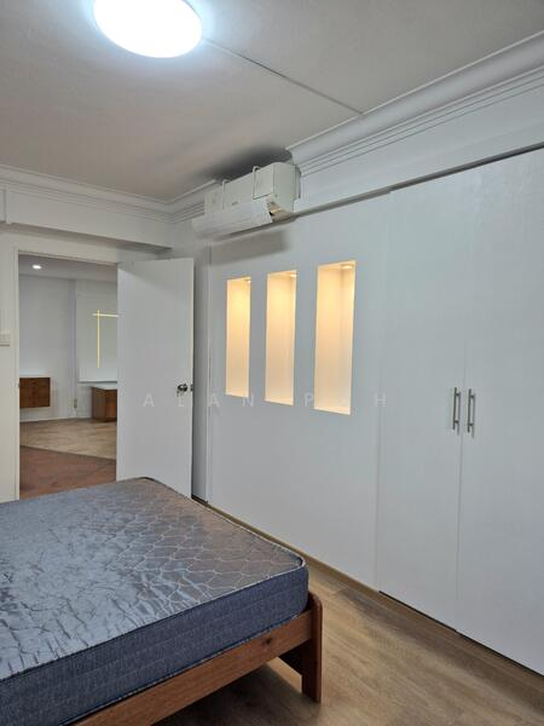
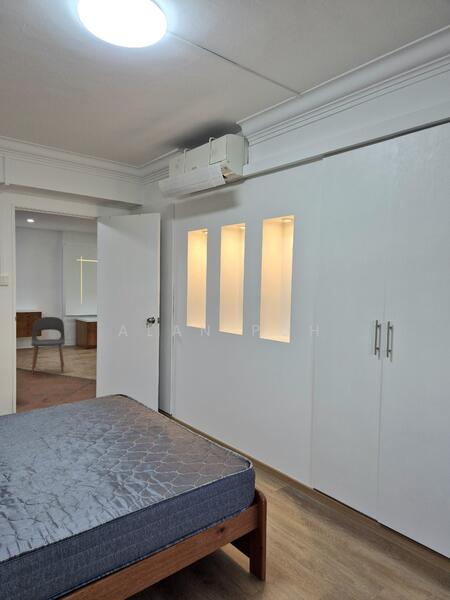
+ chair (48, 343)
